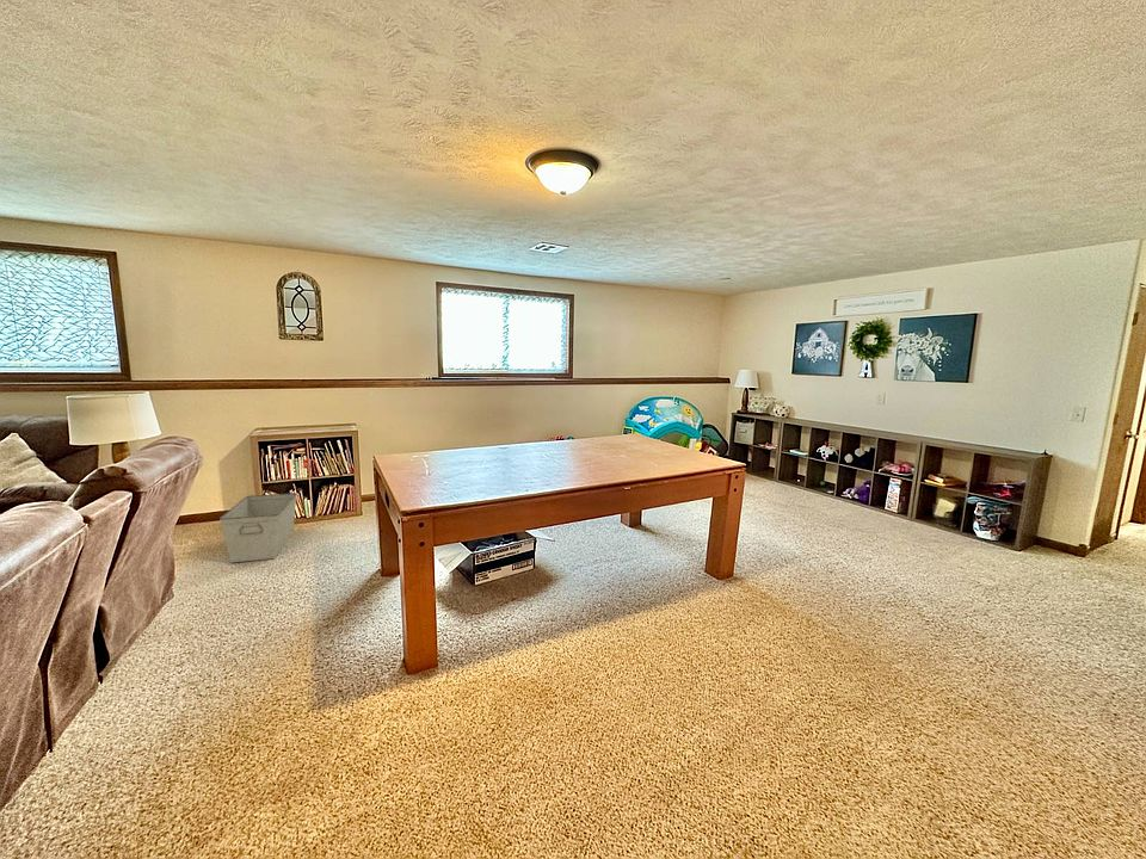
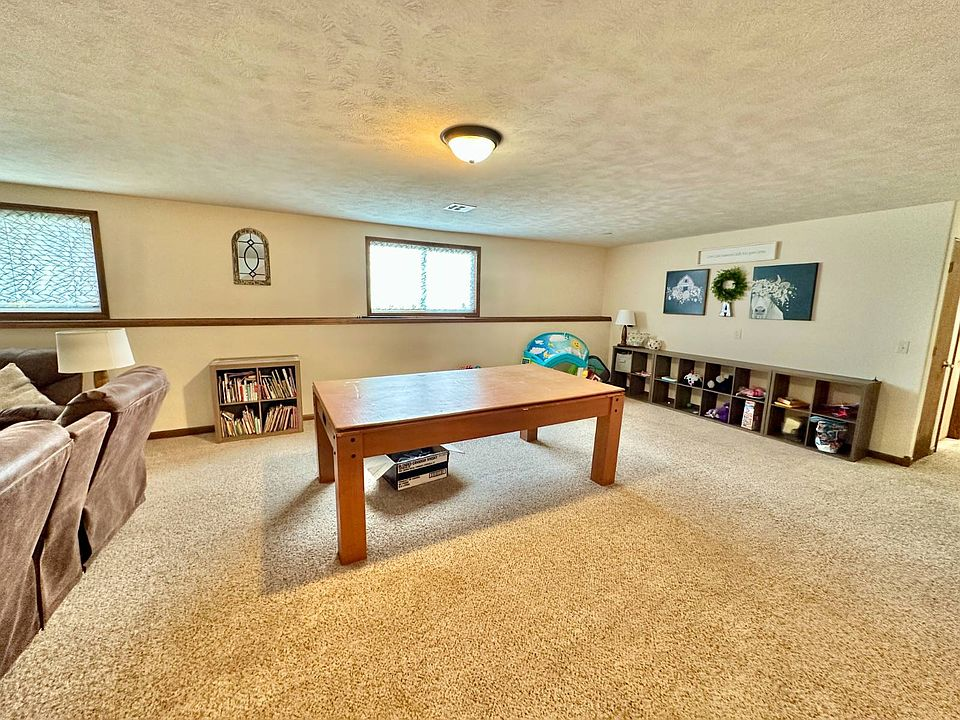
- storage bin (263, 525)
